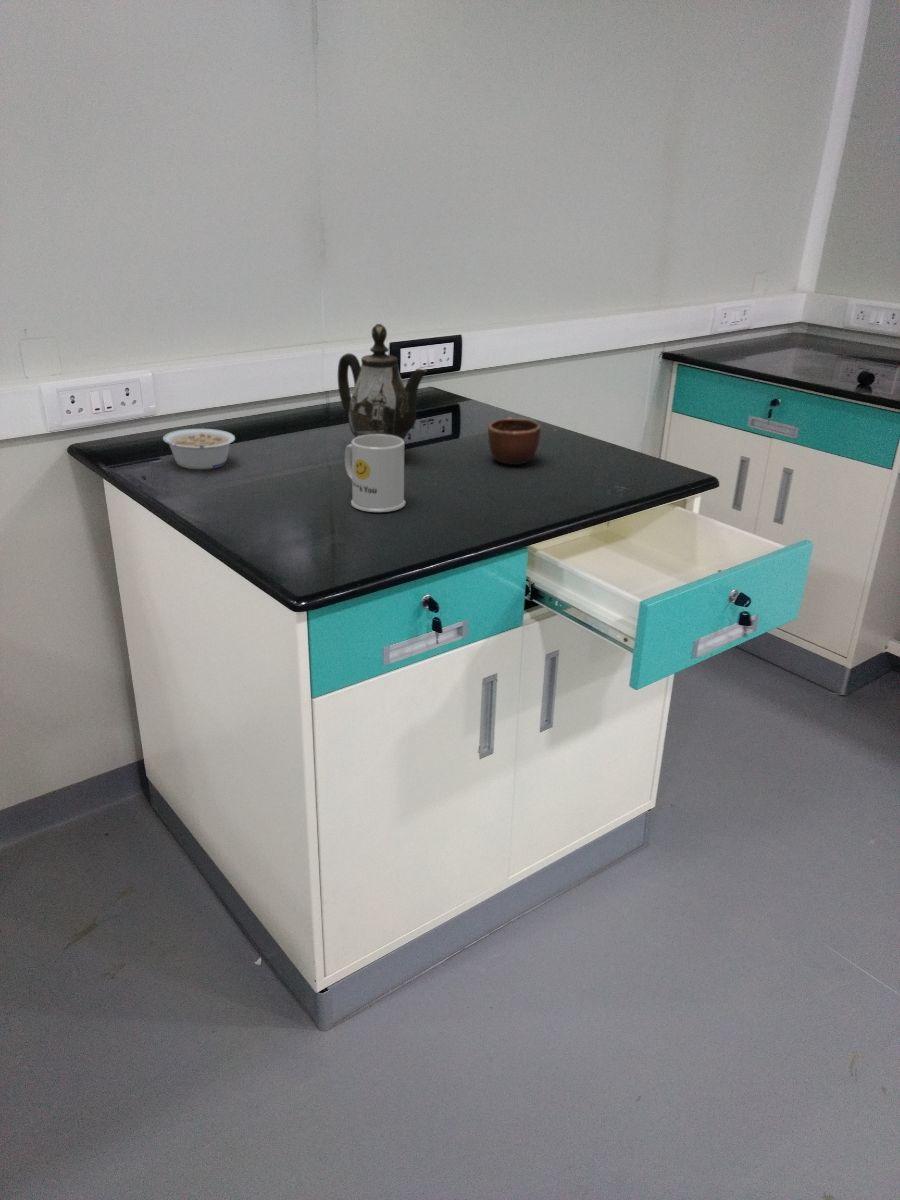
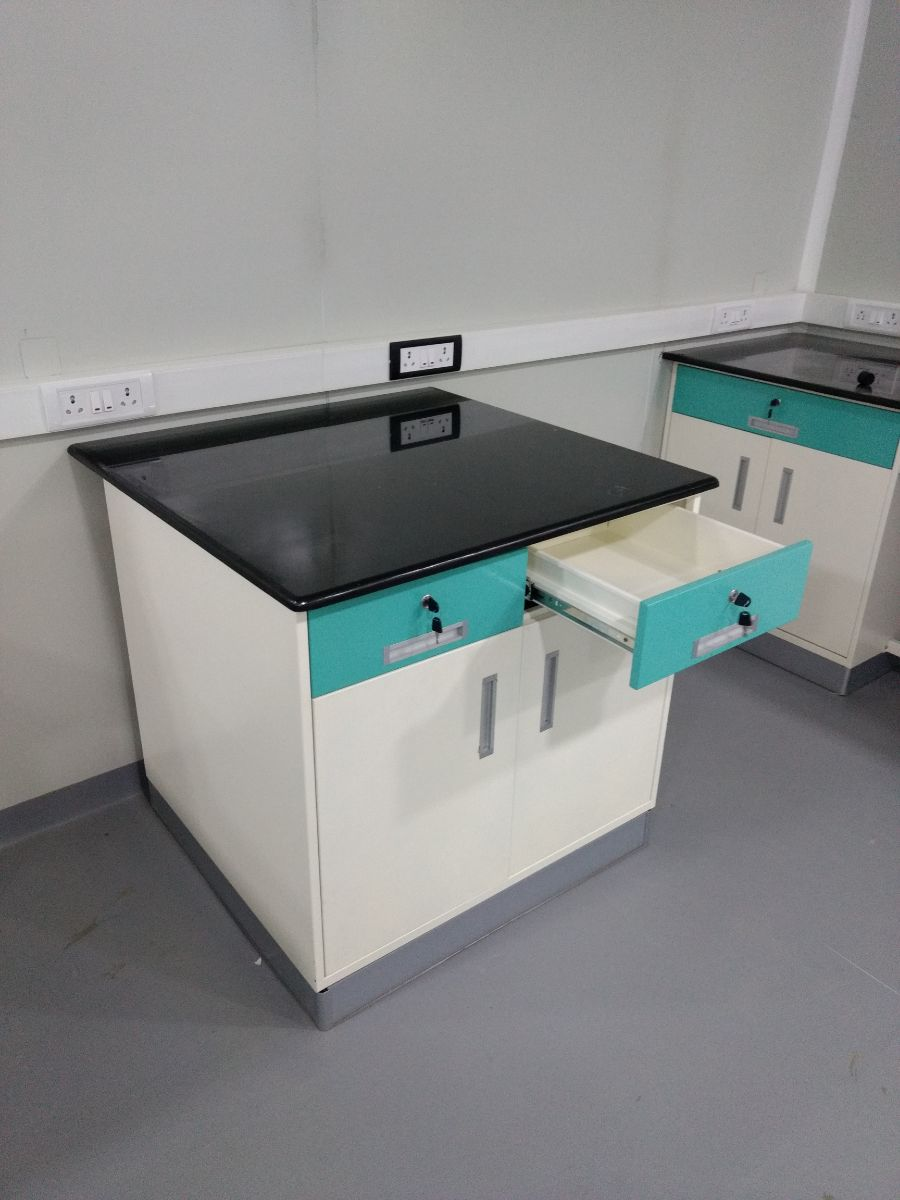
- mug (371, 470)
- mug (509, 441)
- teapot (382, 392)
- legume (201, 448)
